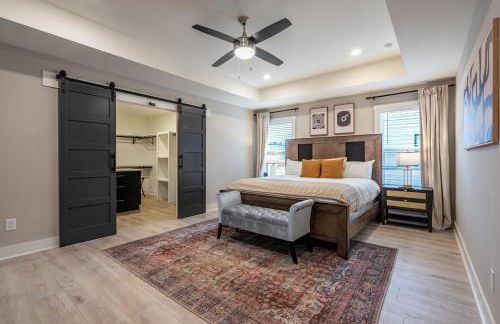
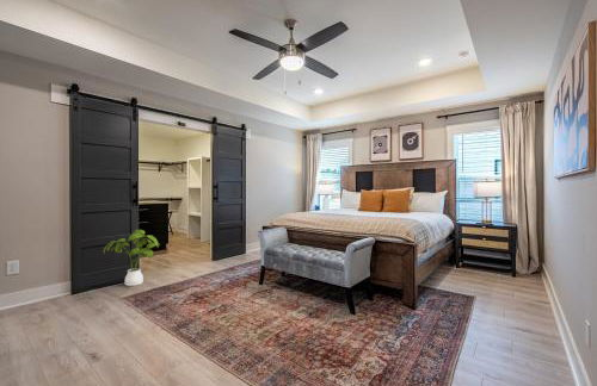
+ house plant (140, 257)
